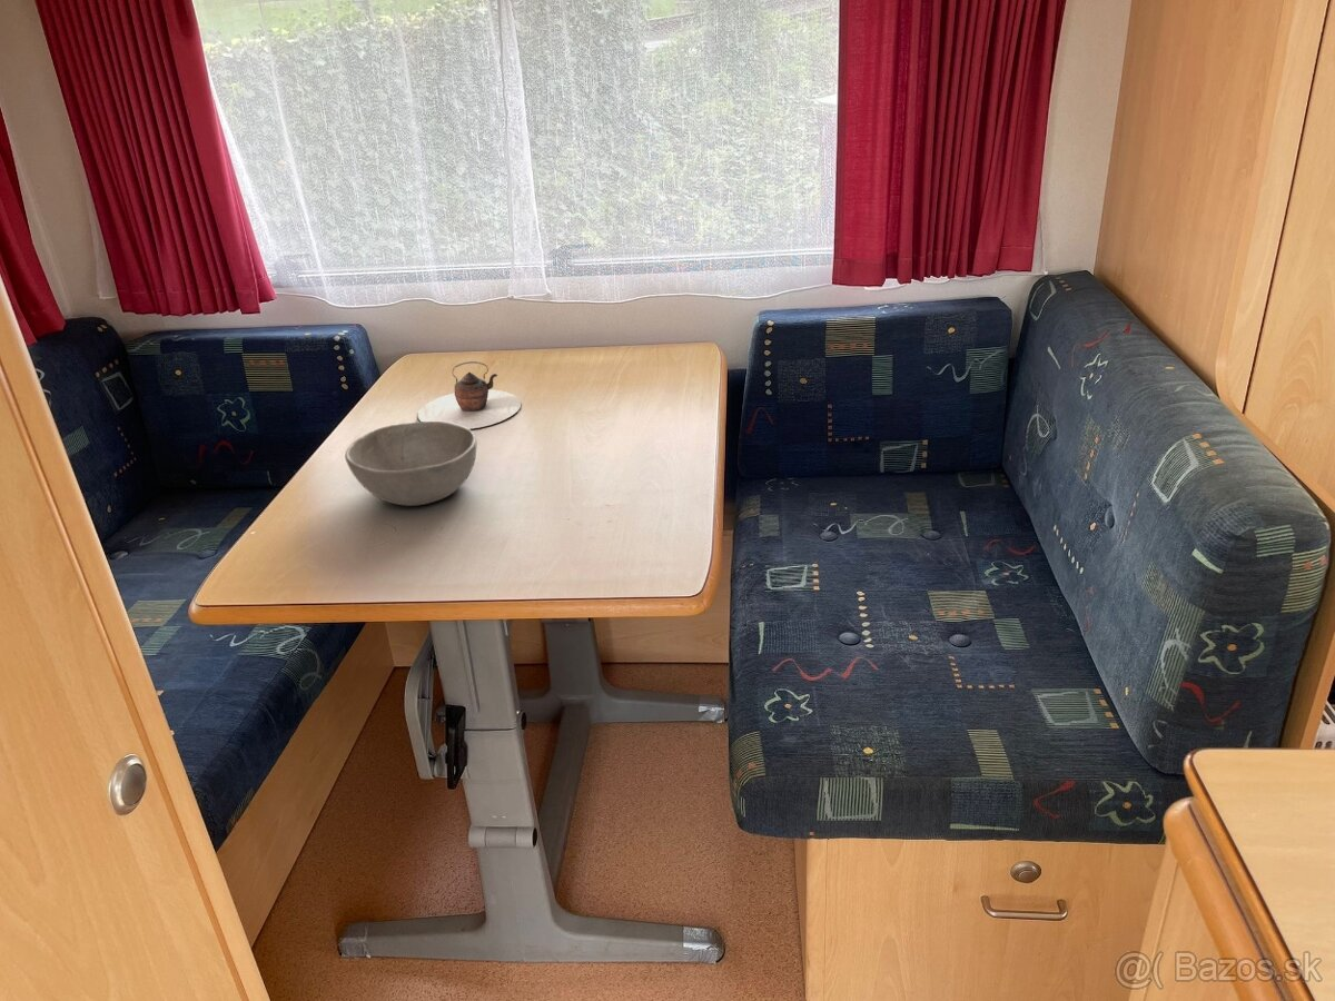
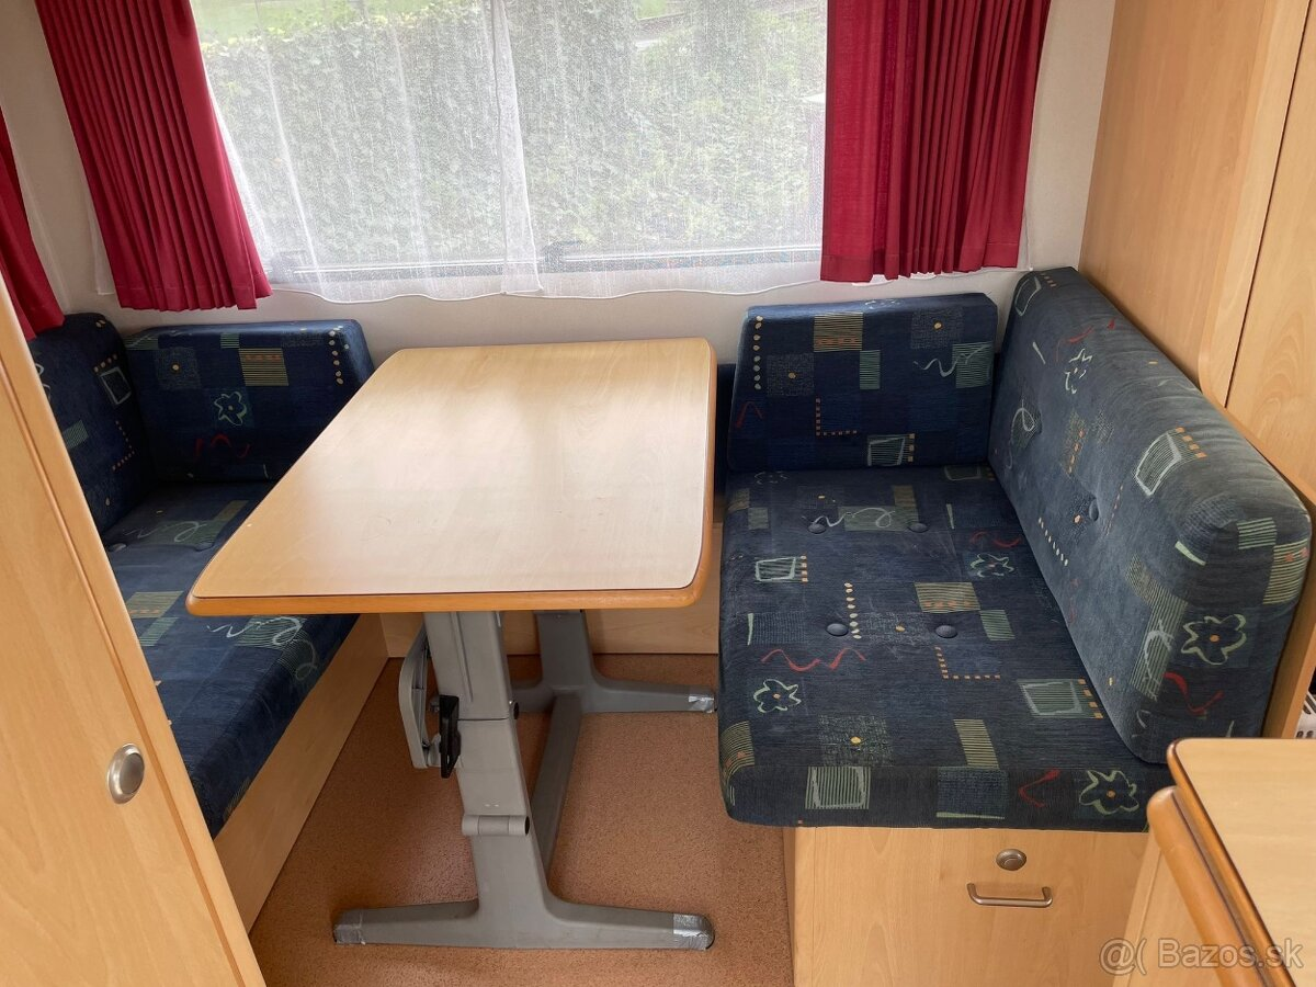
- bowl (415, 467)
- teapot (466, 386)
